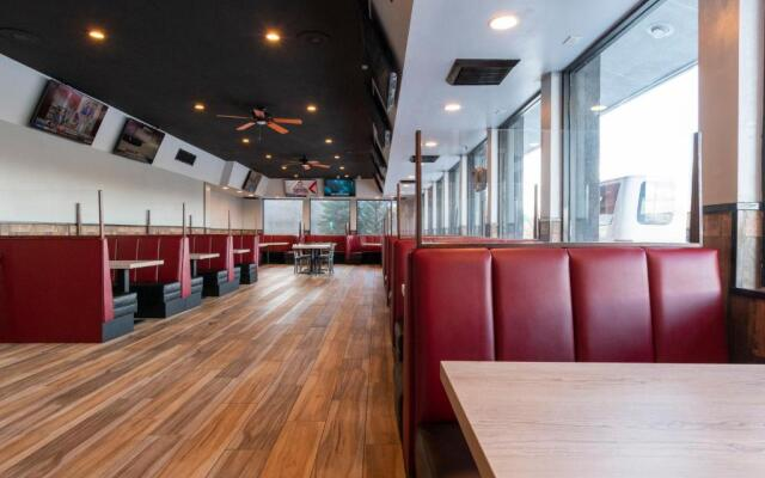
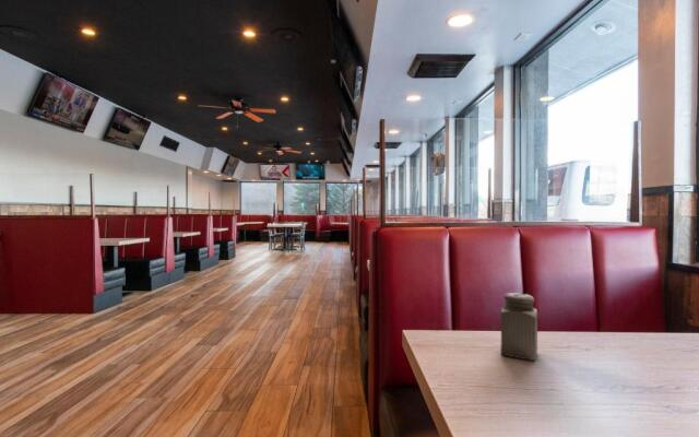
+ salt shaker (519, 323)
